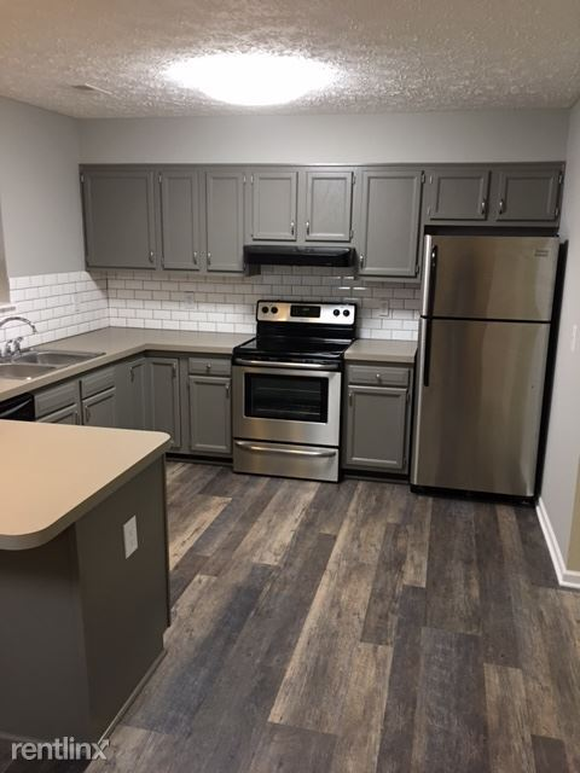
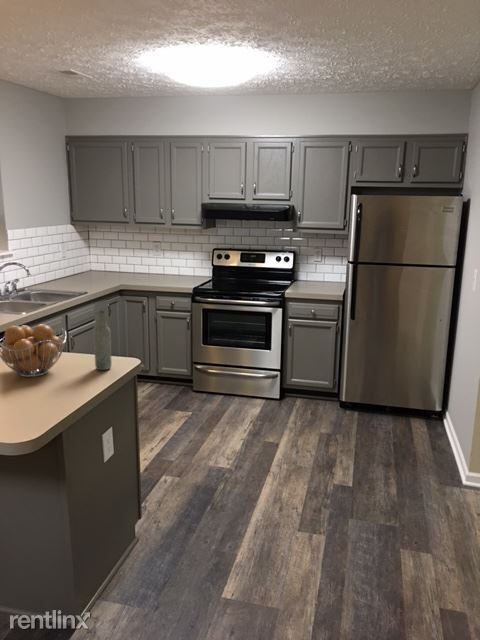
+ bottle (102, 340)
+ fruit basket (31, 348)
